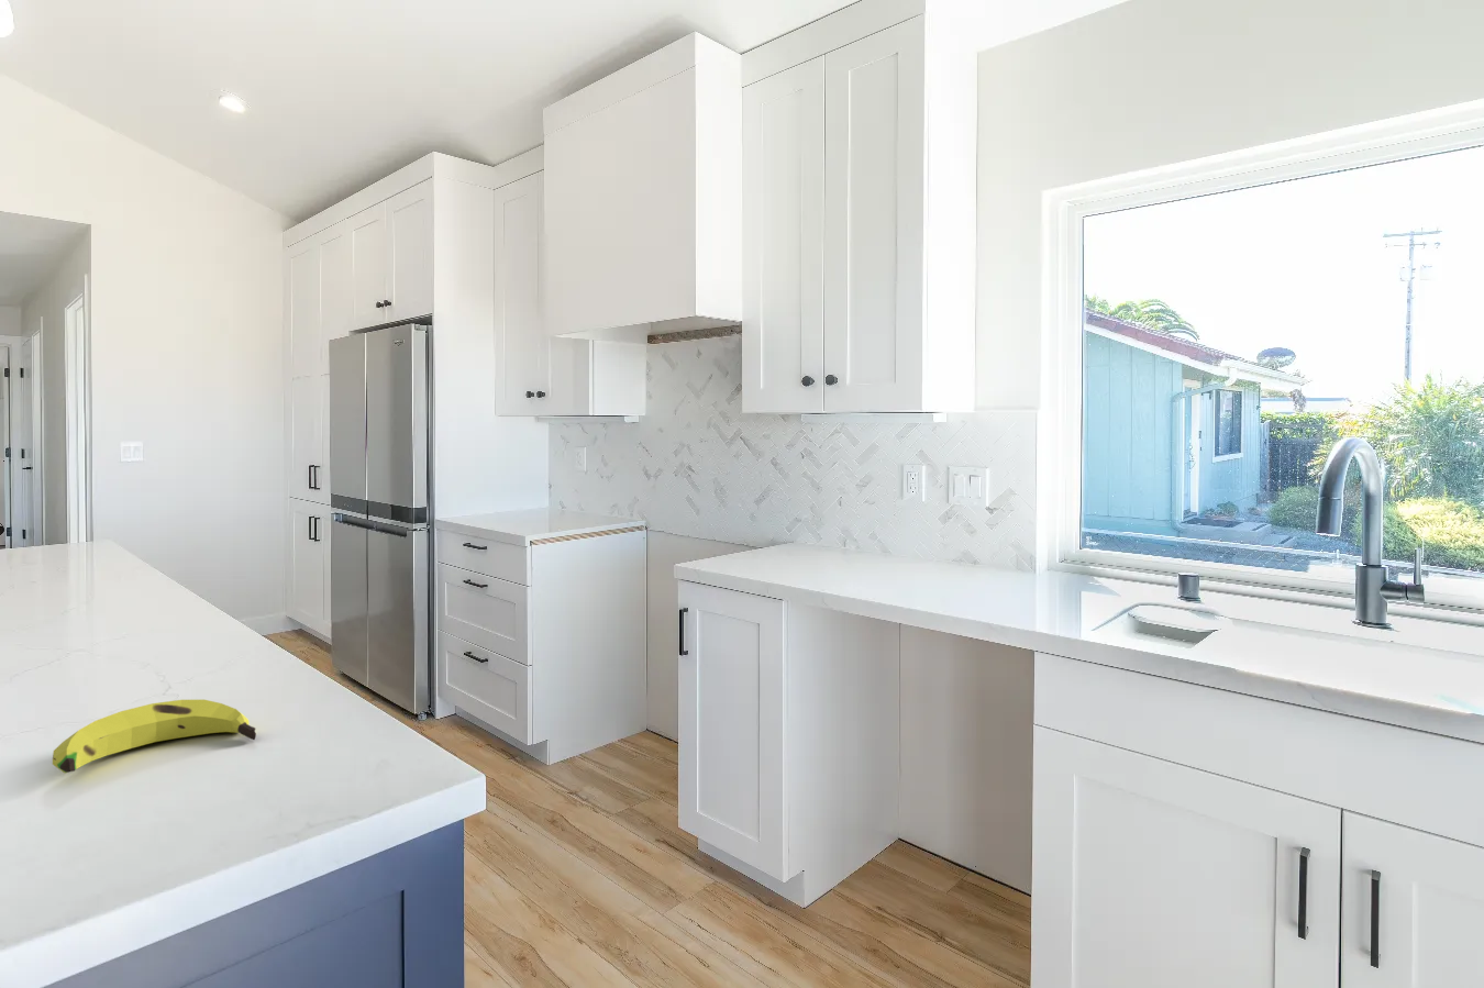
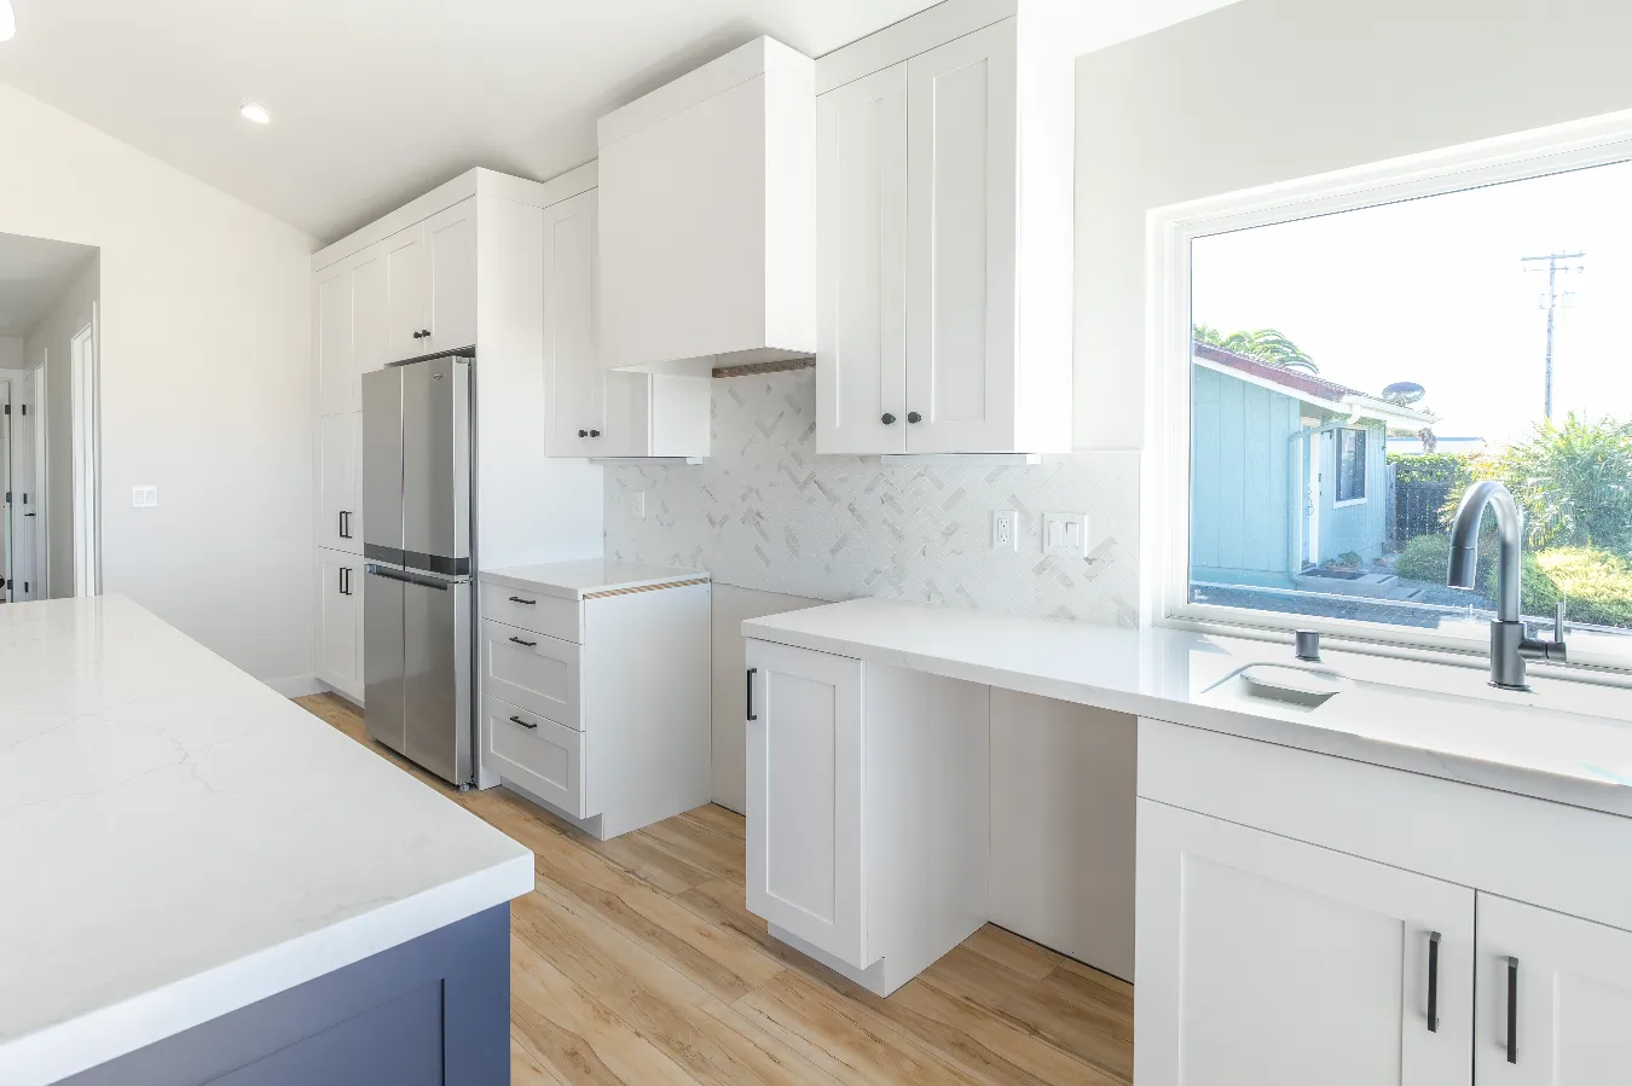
- banana (160, 733)
